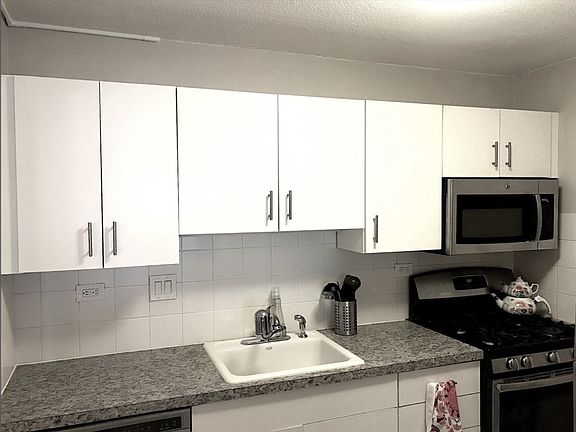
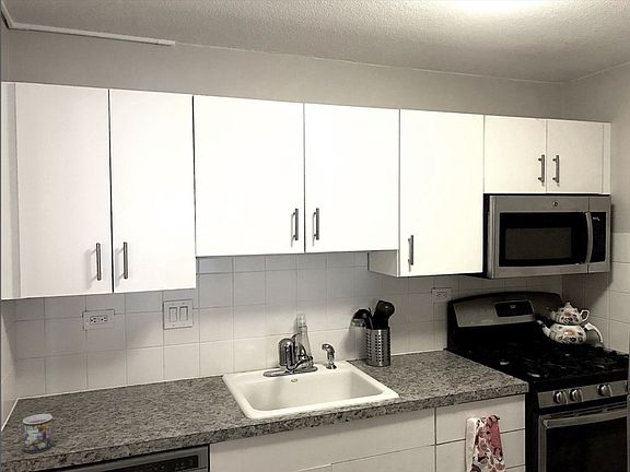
+ mug (39, 430)
